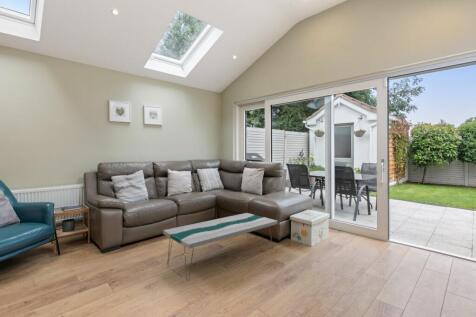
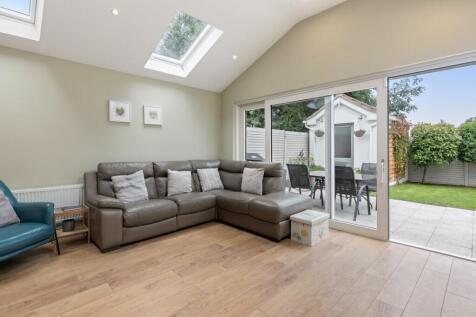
- coffee table (224, 238)
